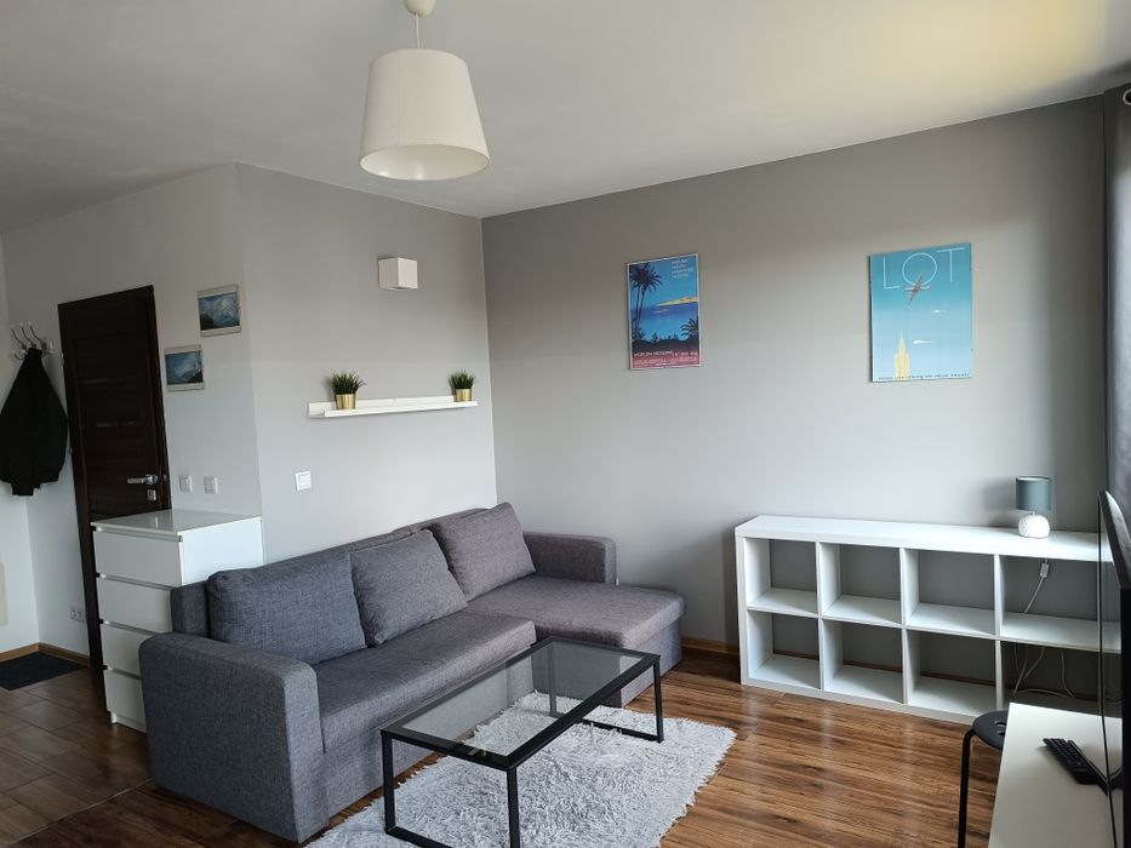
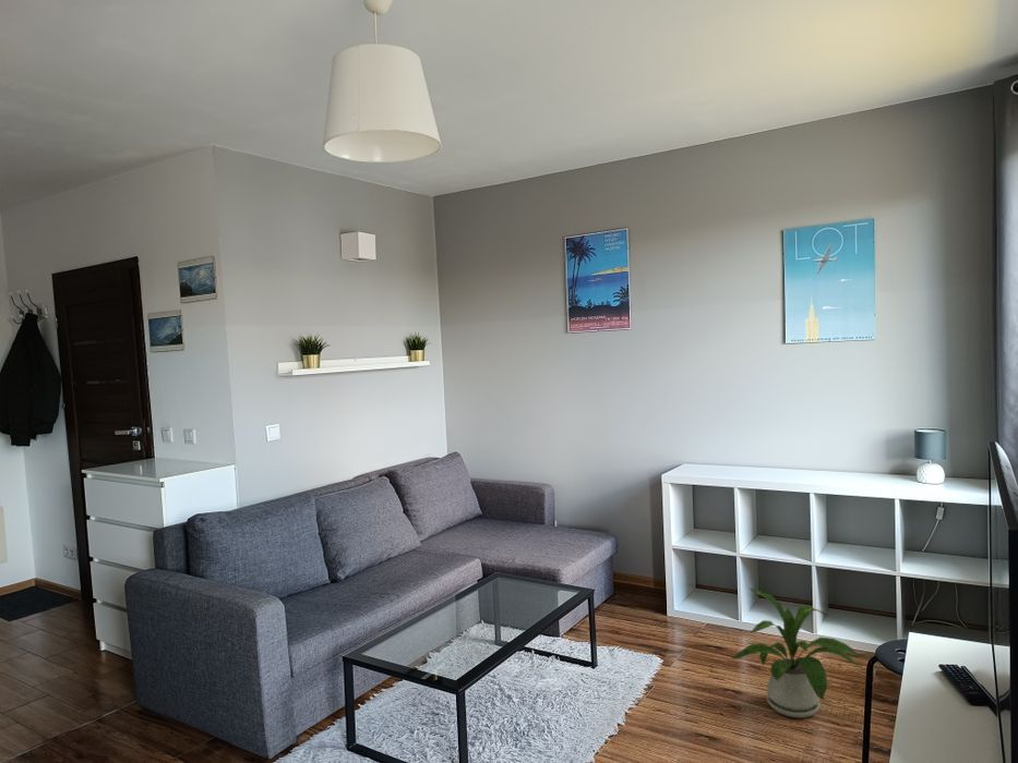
+ house plant (797, 658)
